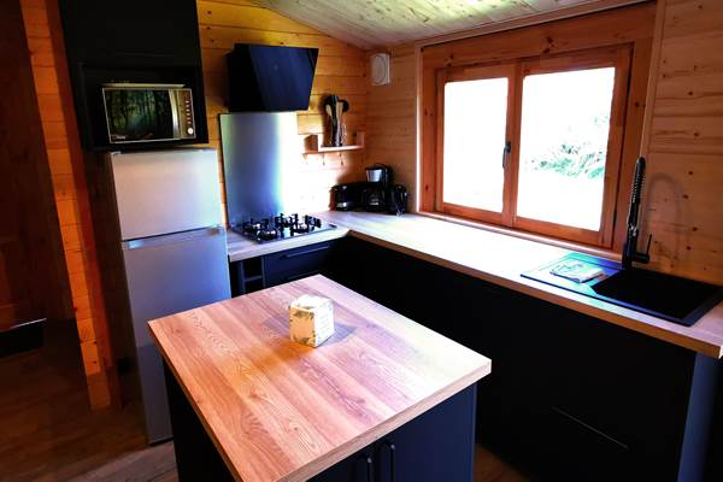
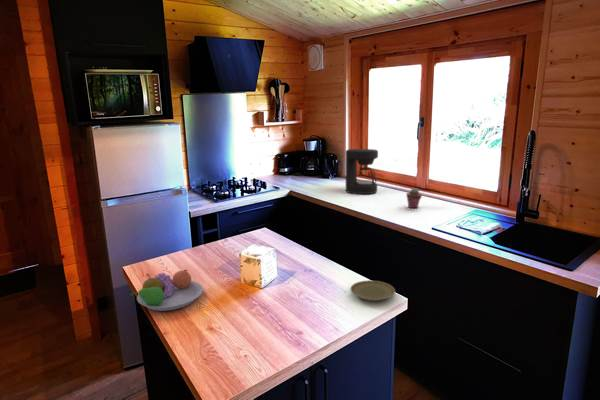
+ plate (372, 292)
+ coffee maker (361, 169)
+ fruit bowl (167, 287)
+ potted succulent (413, 197)
